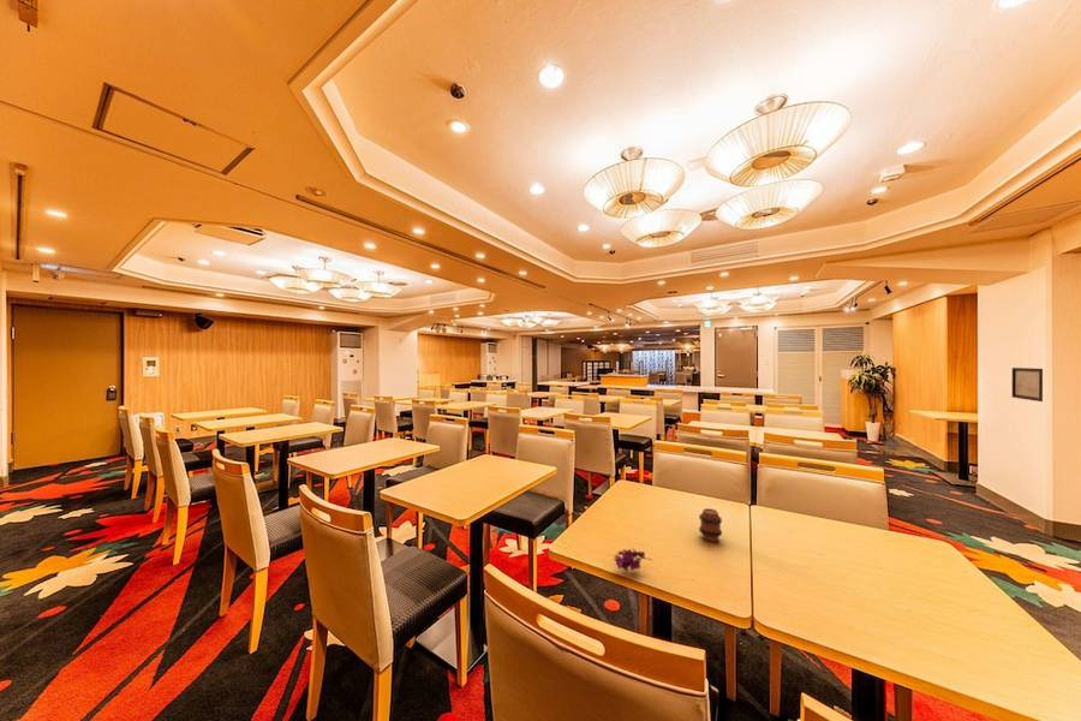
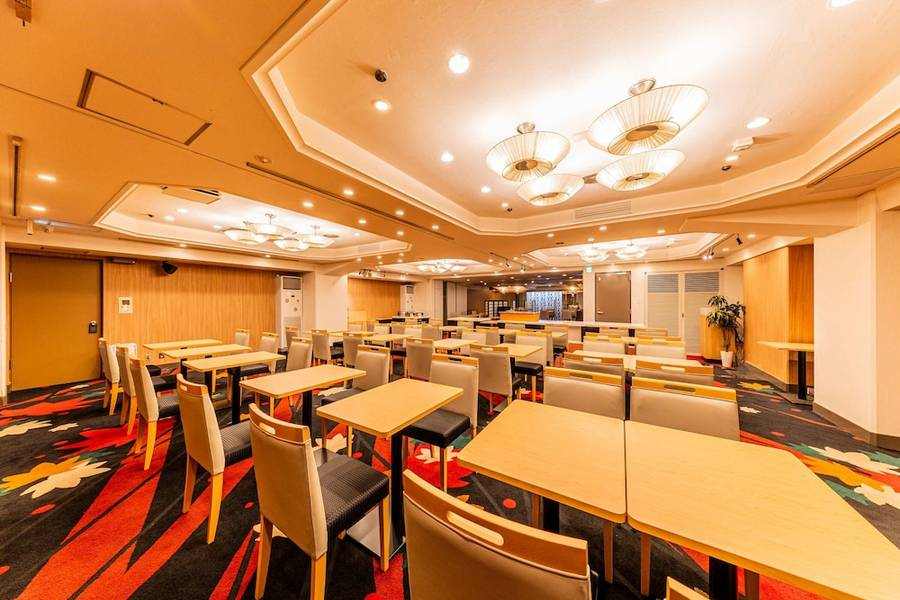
- flower (632, 560)
- wall art (1026, 383)
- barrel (710, 524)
